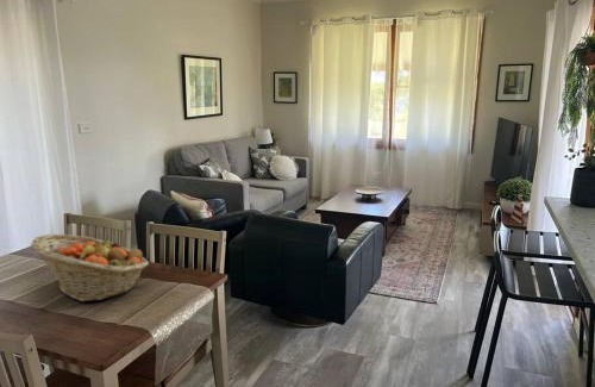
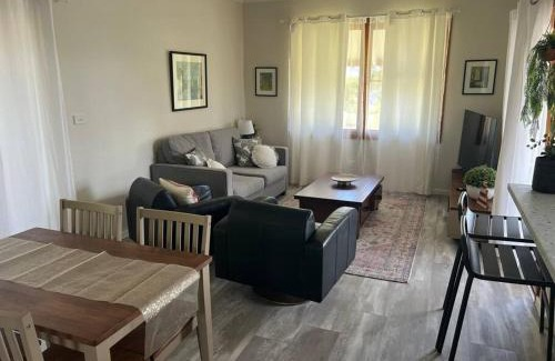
- fruit basket (92, 260)
